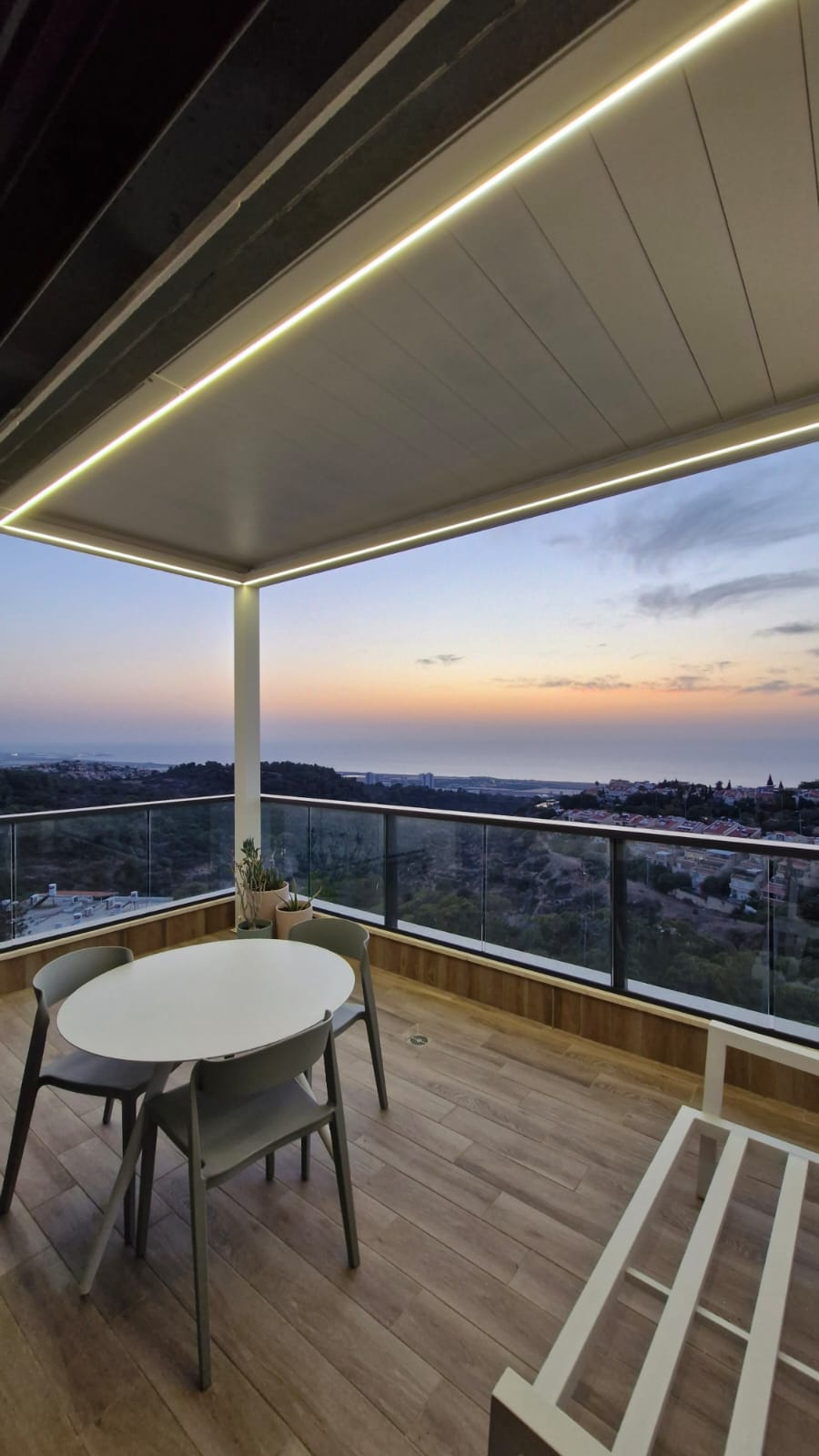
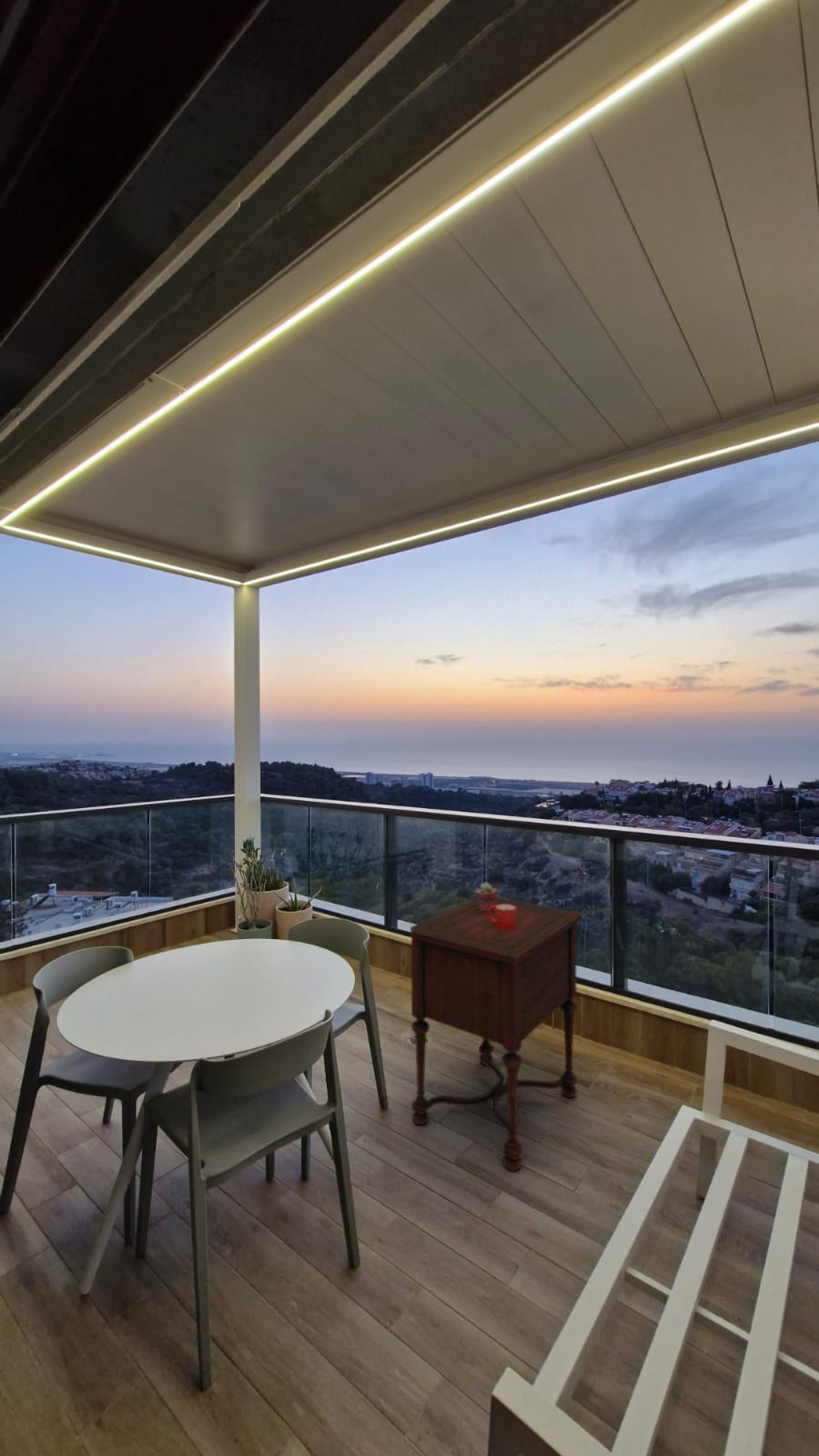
+ mug (500, 915)
+ potted succulent (486, 895)
+ side table (497, 1014)
